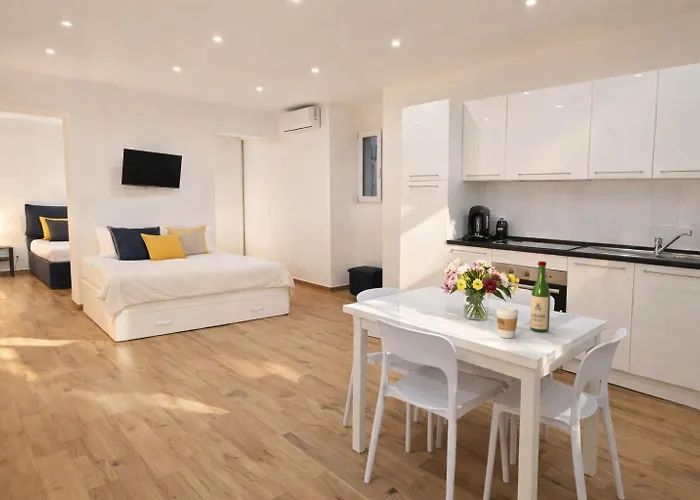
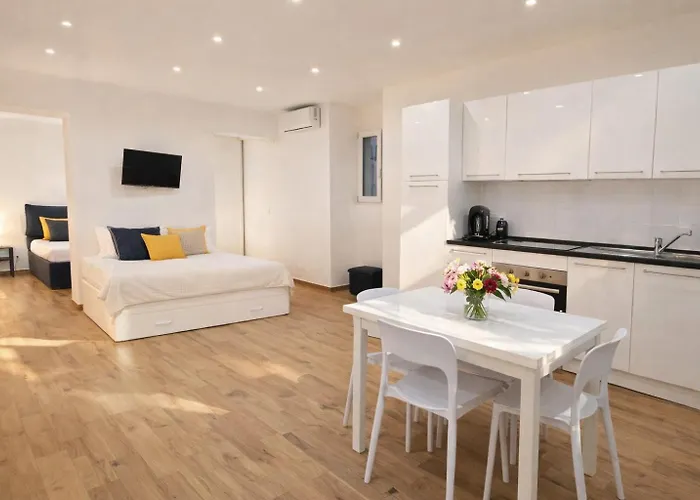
- coffee cup (506, 322)
- wine bottle (540, 296)
